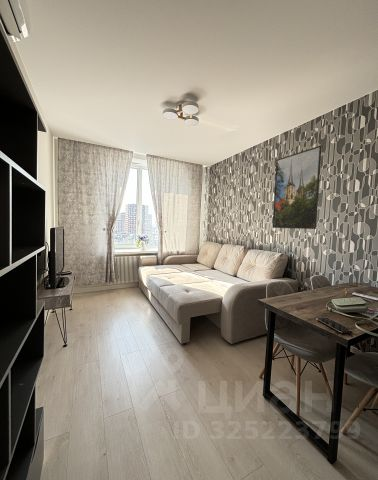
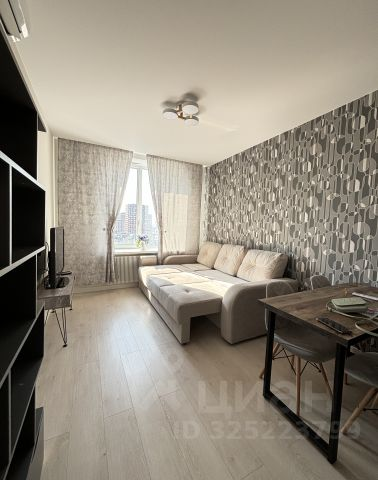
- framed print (294, 191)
